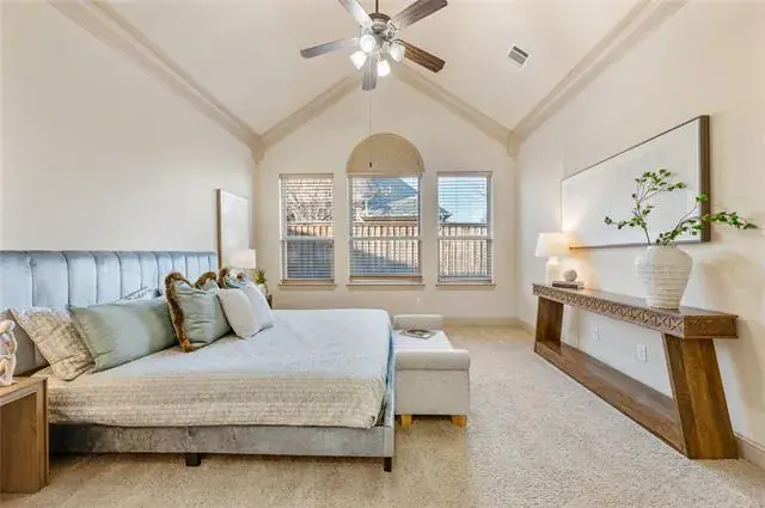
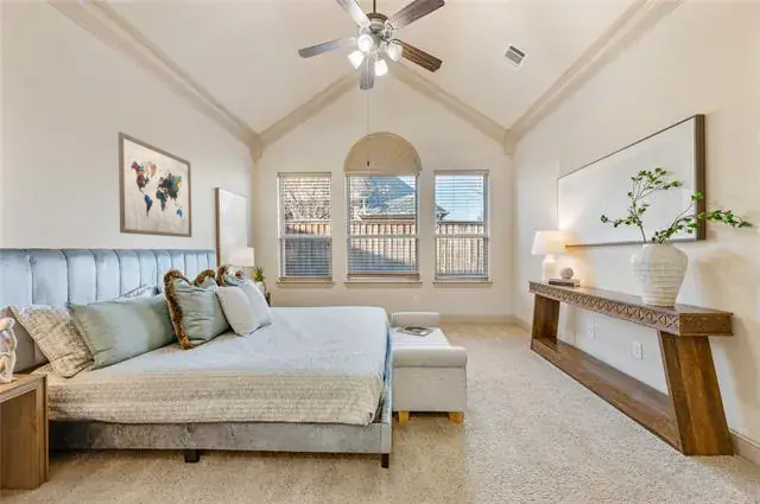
+ wall art (160, 192)
